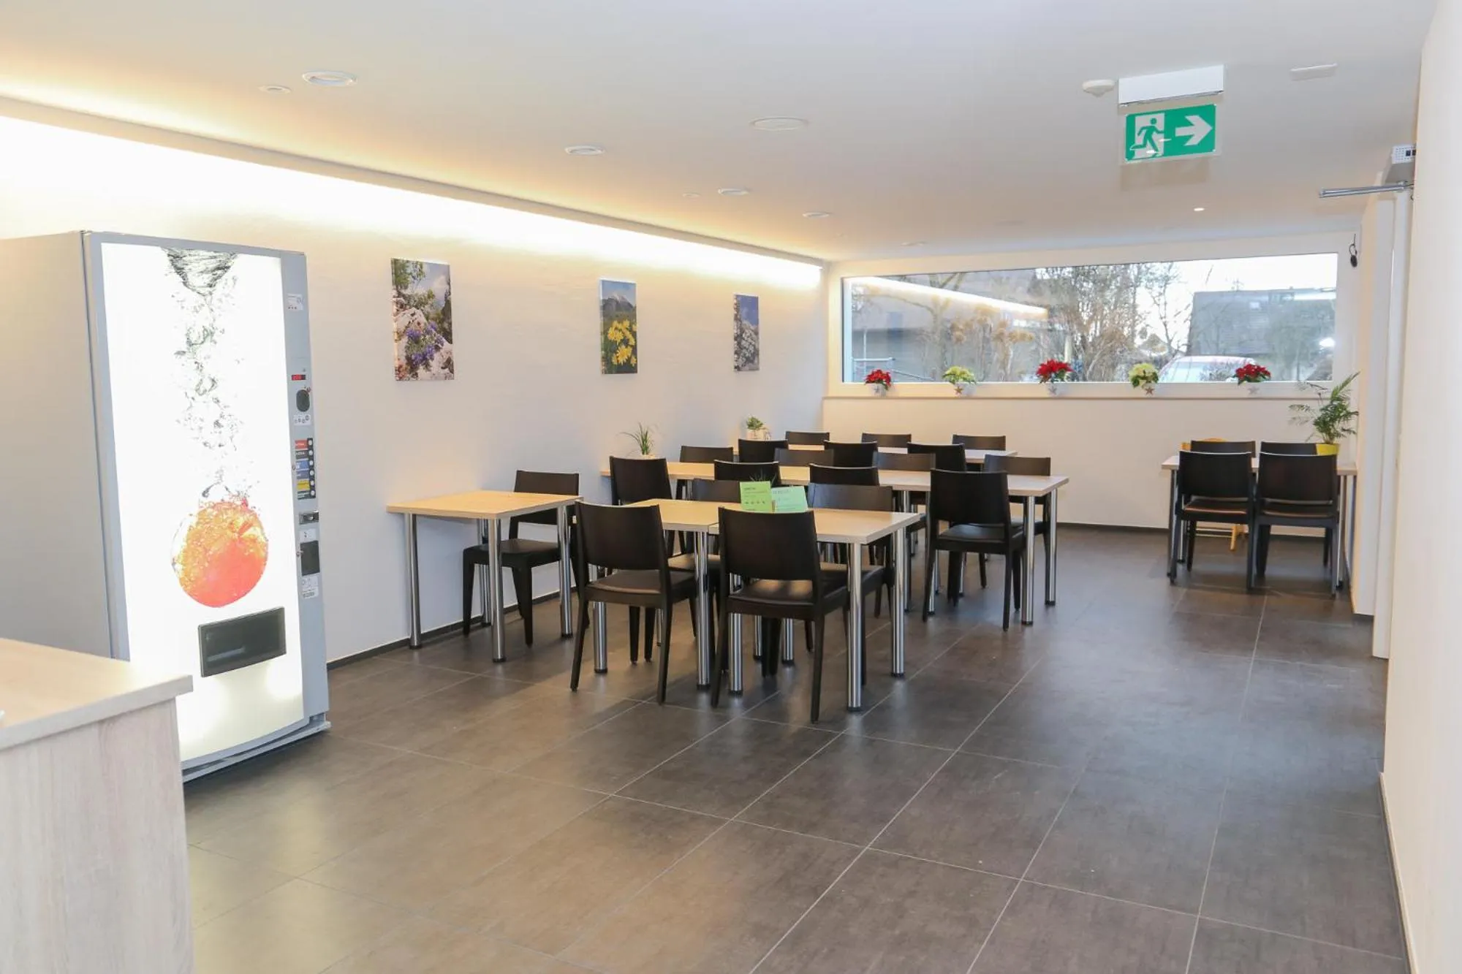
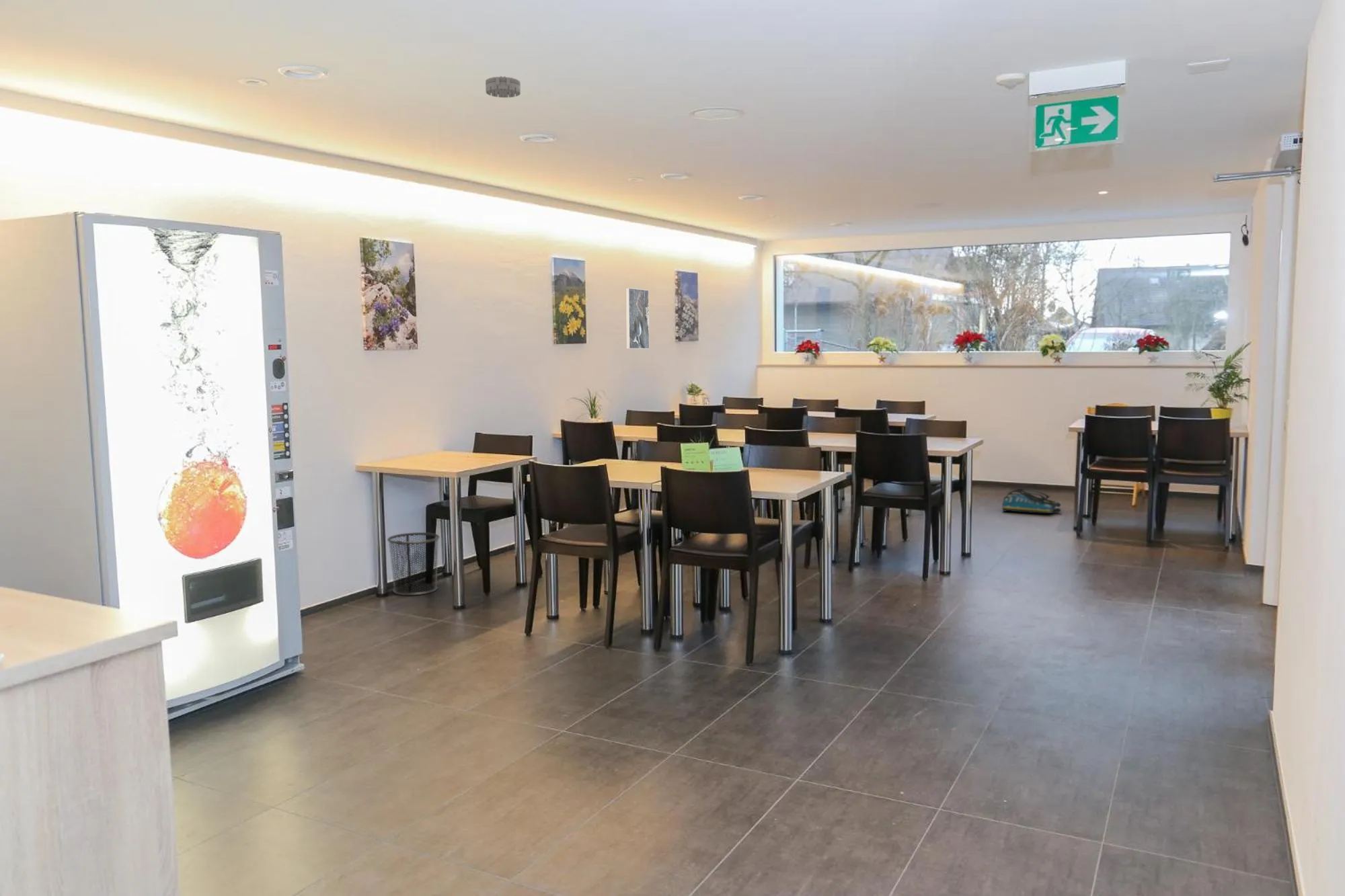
+ waste bin (414, 563)
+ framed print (638, 319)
+ smoke detector (503, 86)
+ tote bag (1032, 500)
